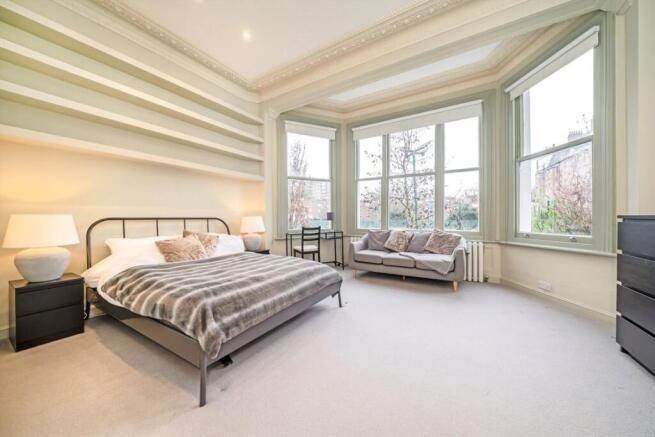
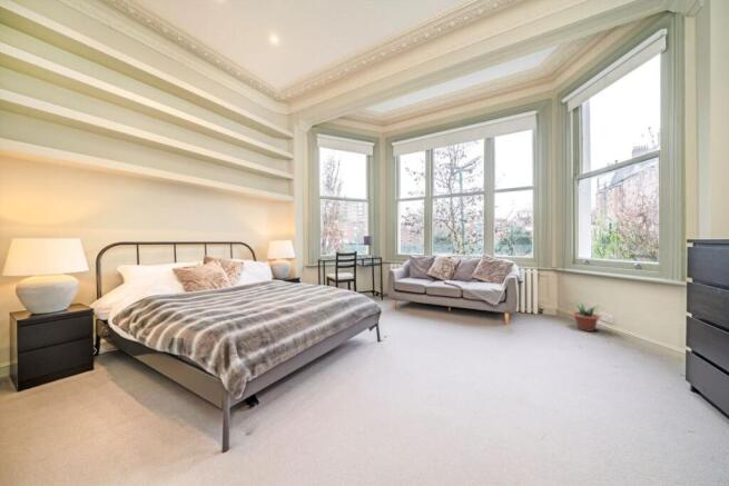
+ potted plant (587, 316)
